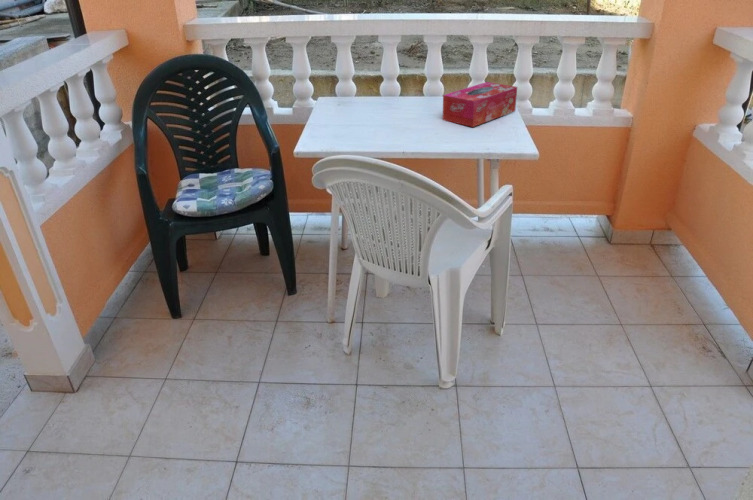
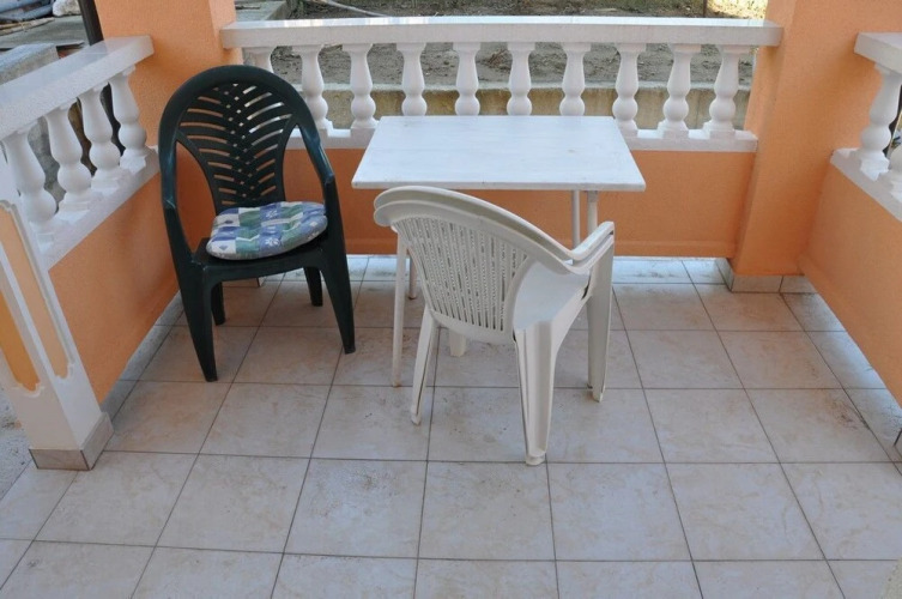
- tissue box (480, 103)
